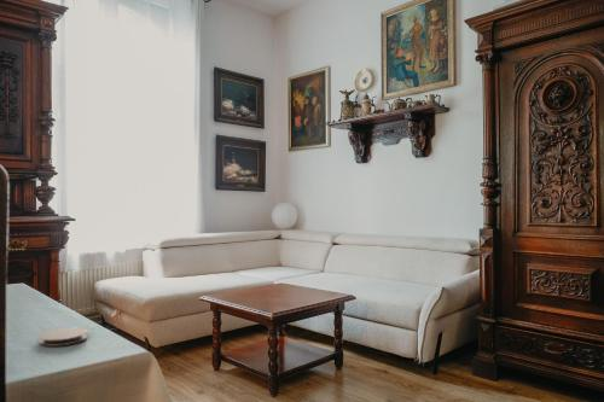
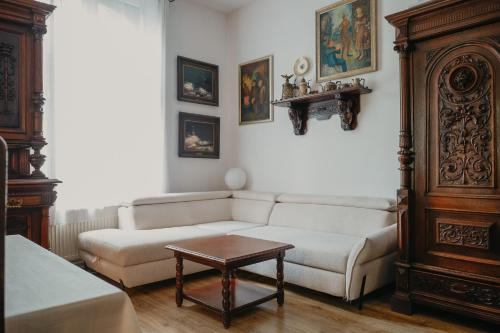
- coaster (63, 336)
